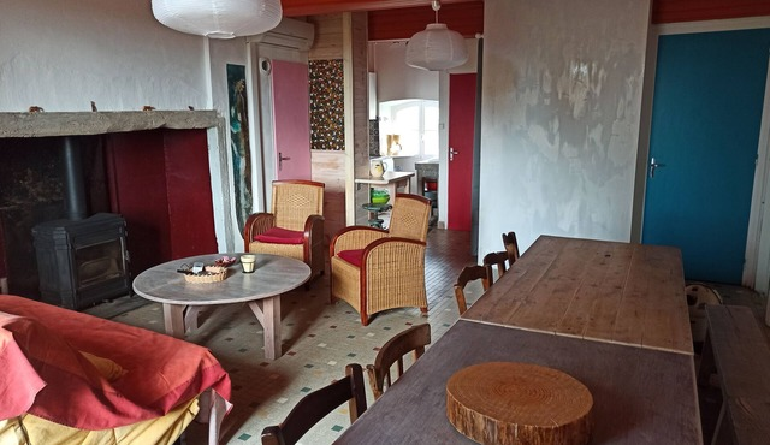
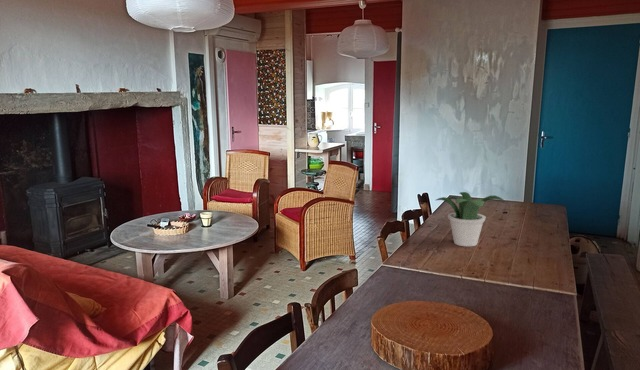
+ potted plant (469, 220)
